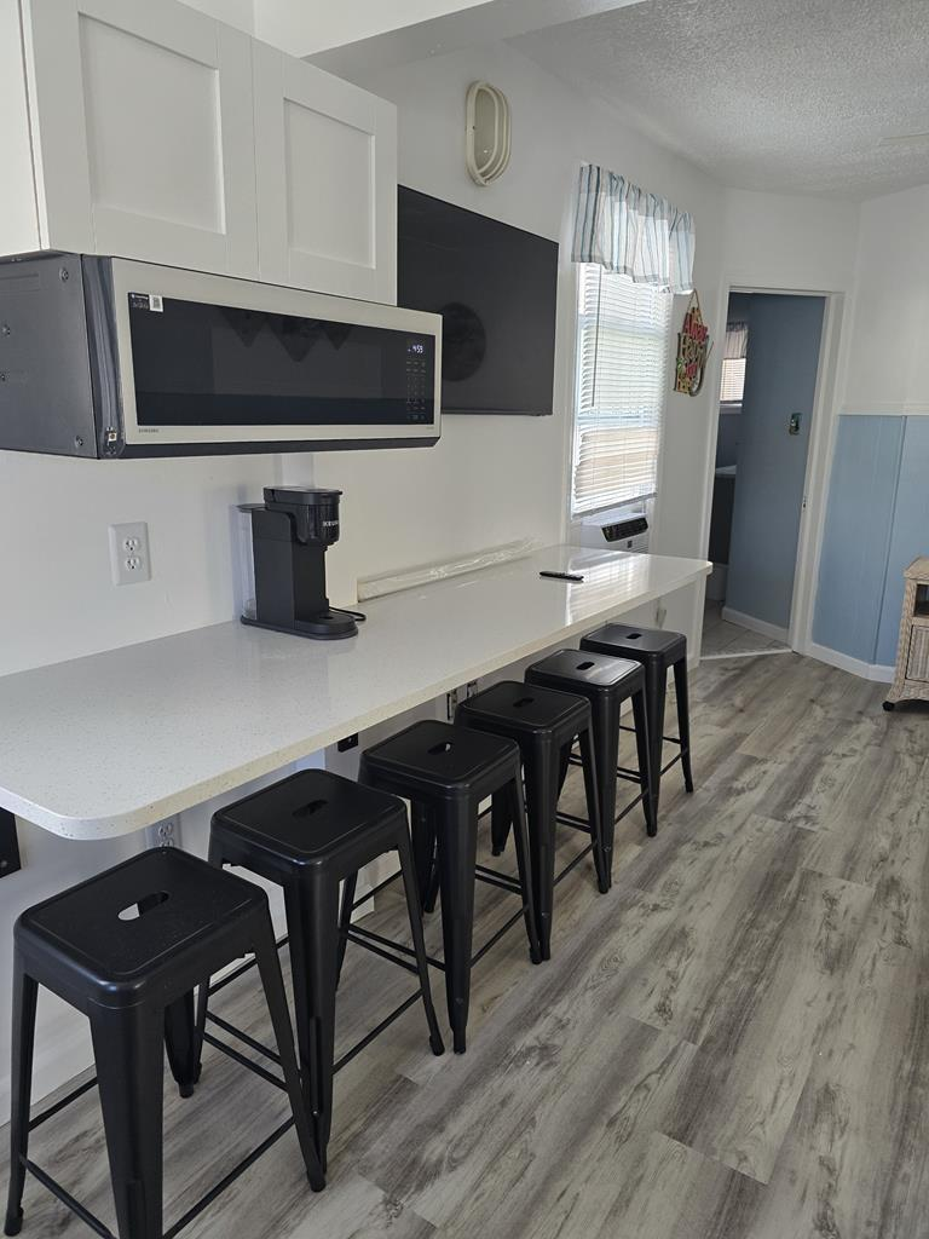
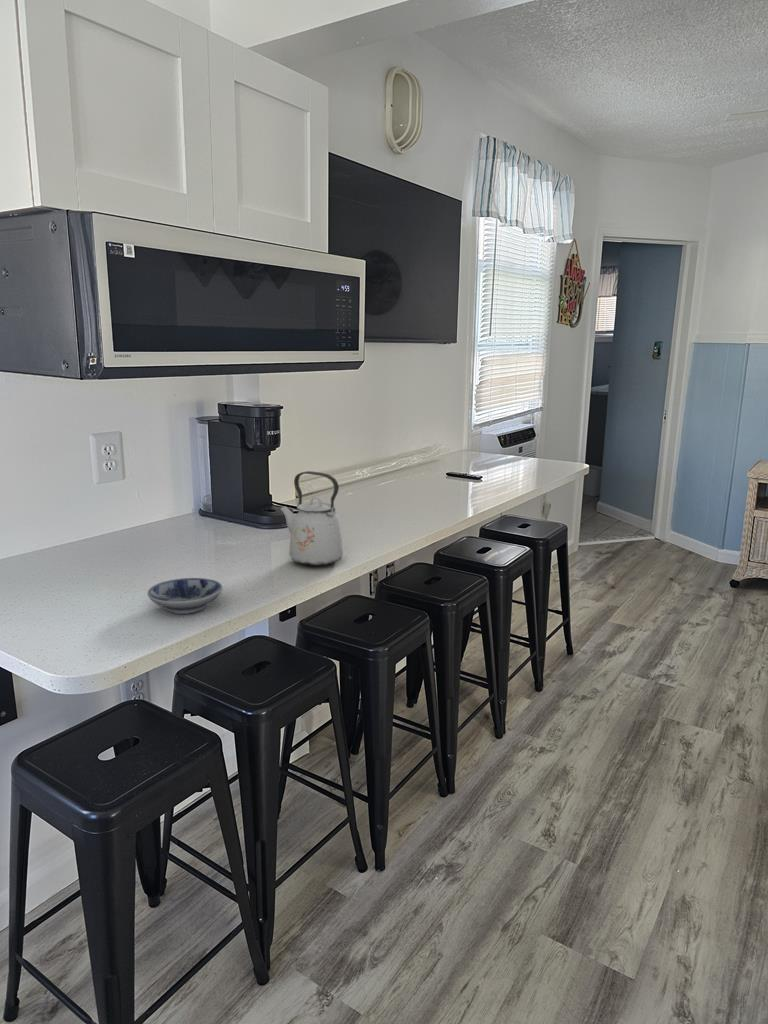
+ bowl (185, 597)
+ kettle (308, 515)
